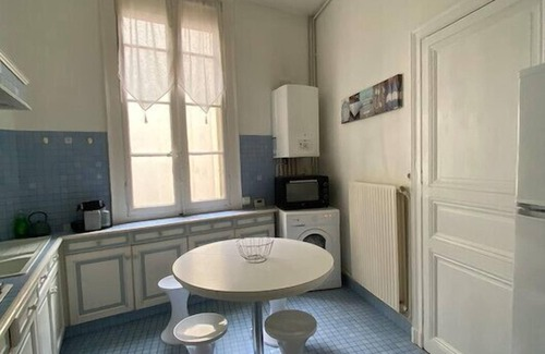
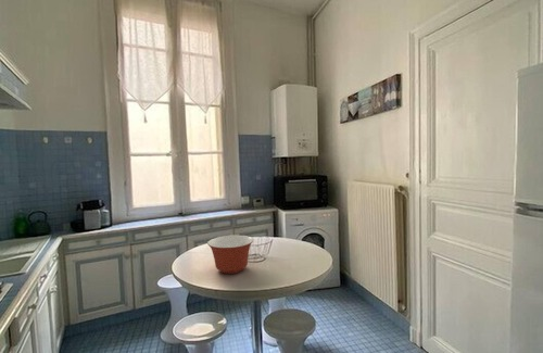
+ mixing bowl (230, 254)
